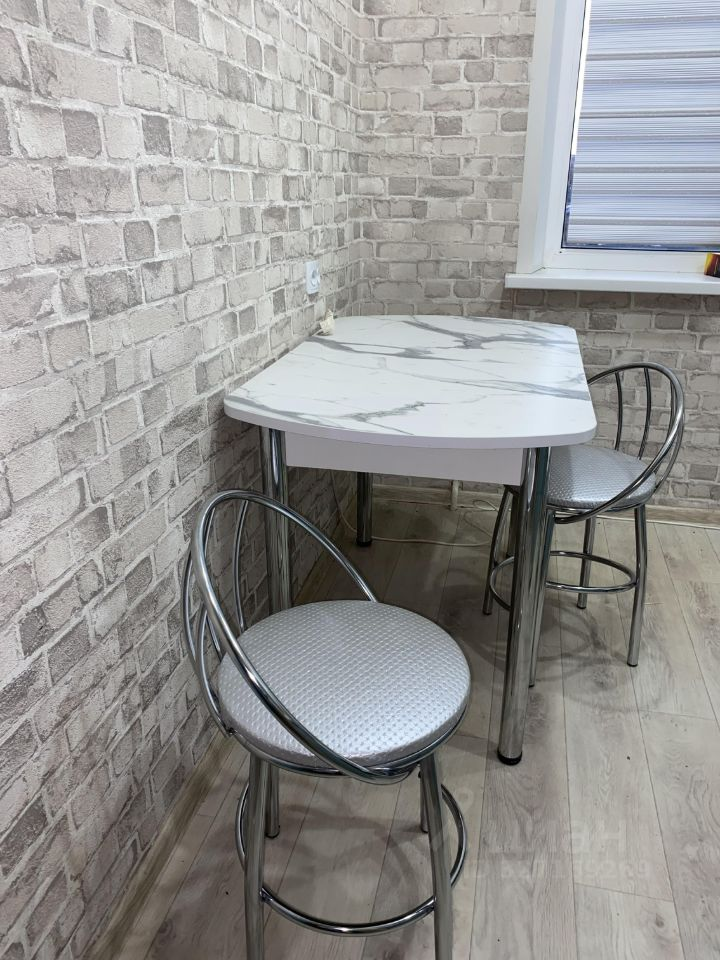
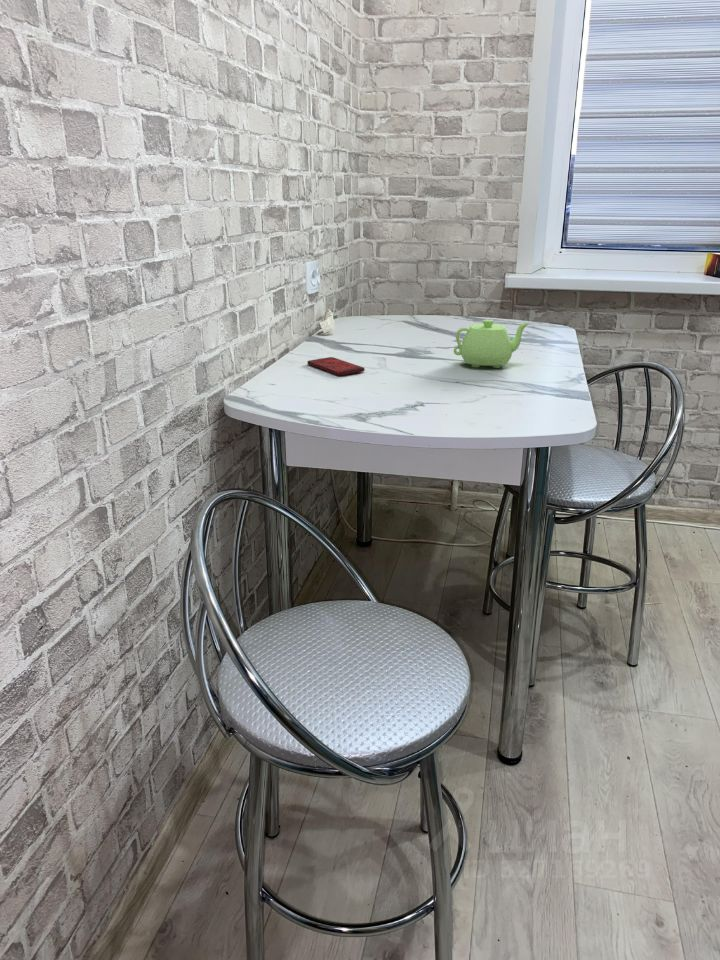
+ smartphone (335, 365)
+ teapot (491, 342)
